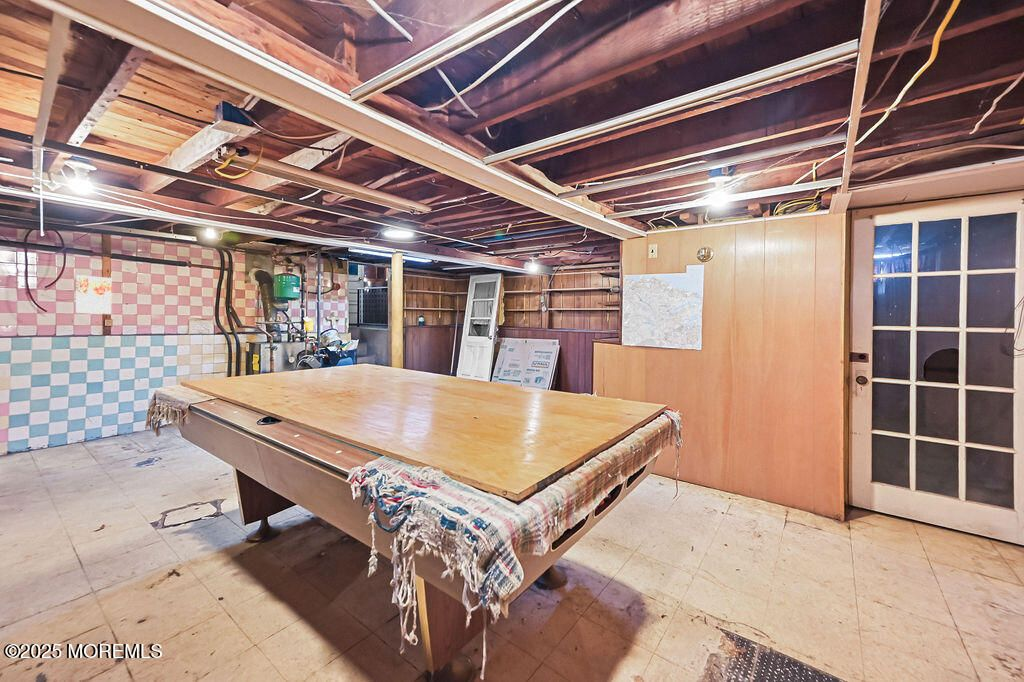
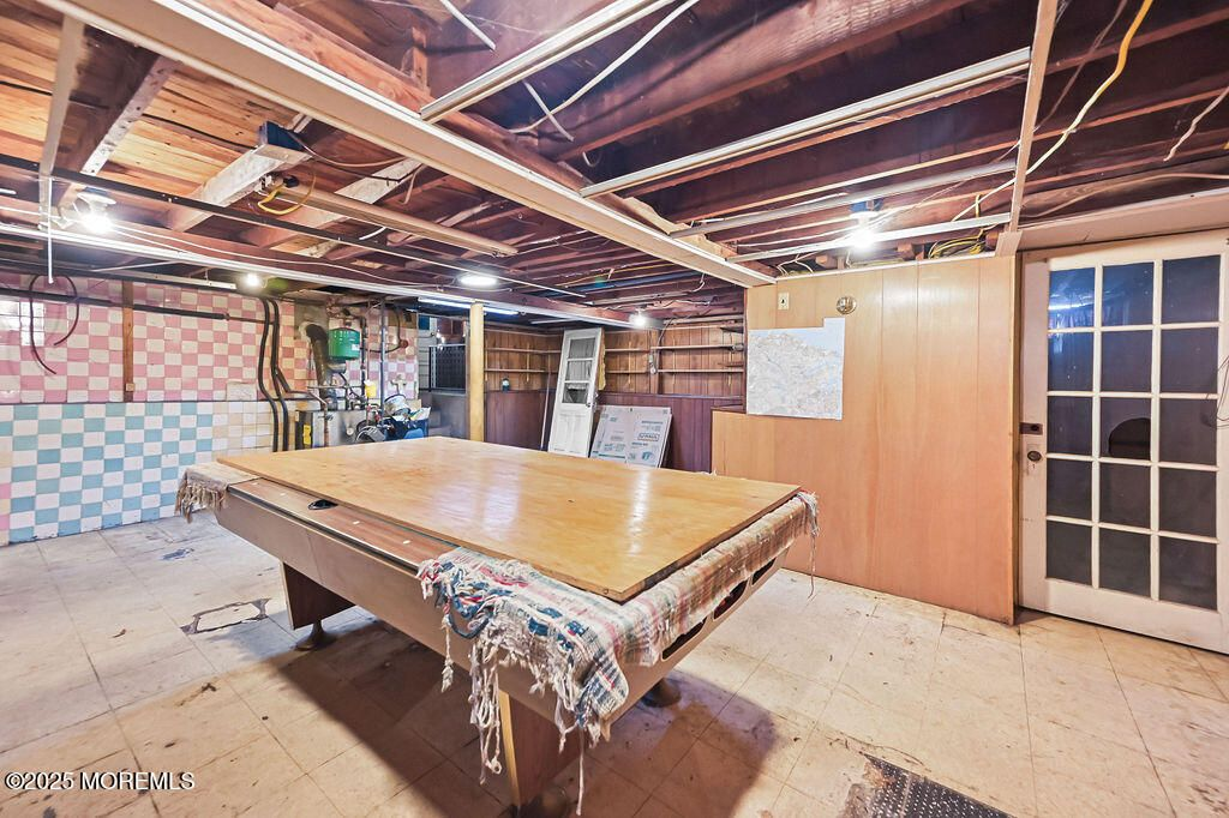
- wall art (94, 295)
